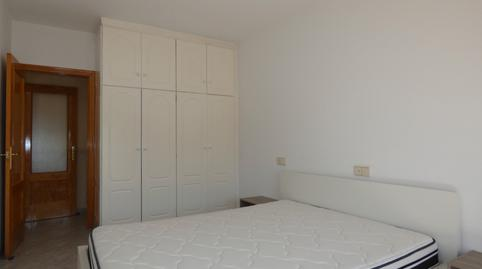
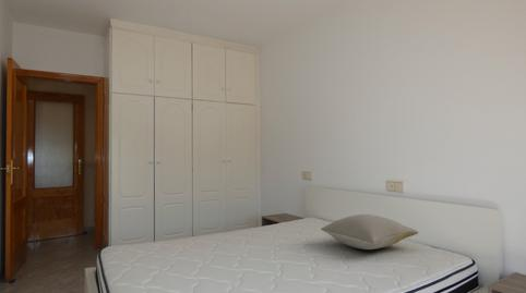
+ pillow (368, 230)
